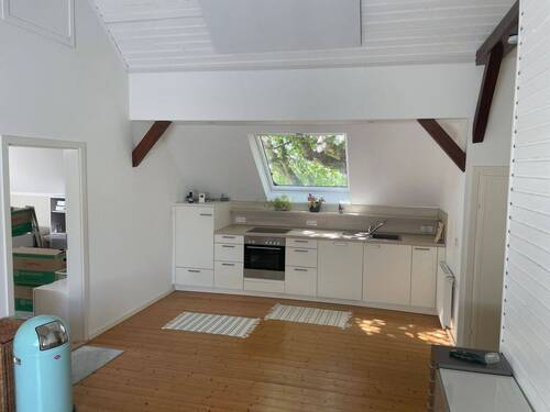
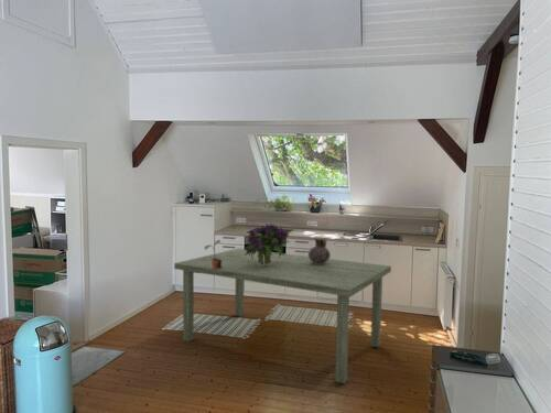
+ dining table (287, 286)
+ ceramic jug (318, 250)
+ bouquet (267, 243)
+ potted plant (214, 252)
